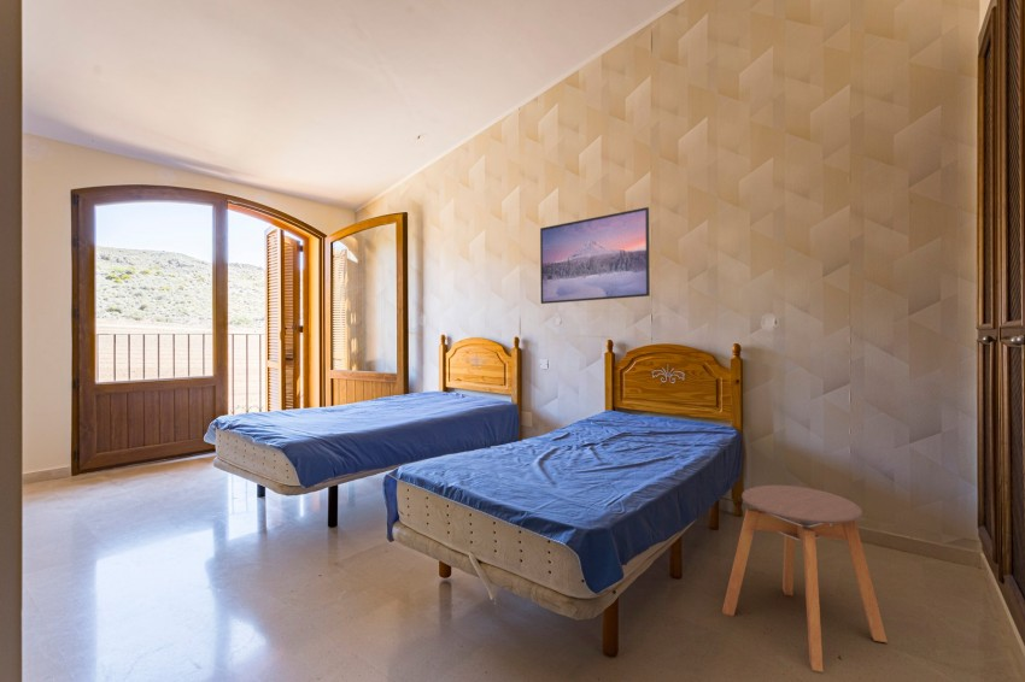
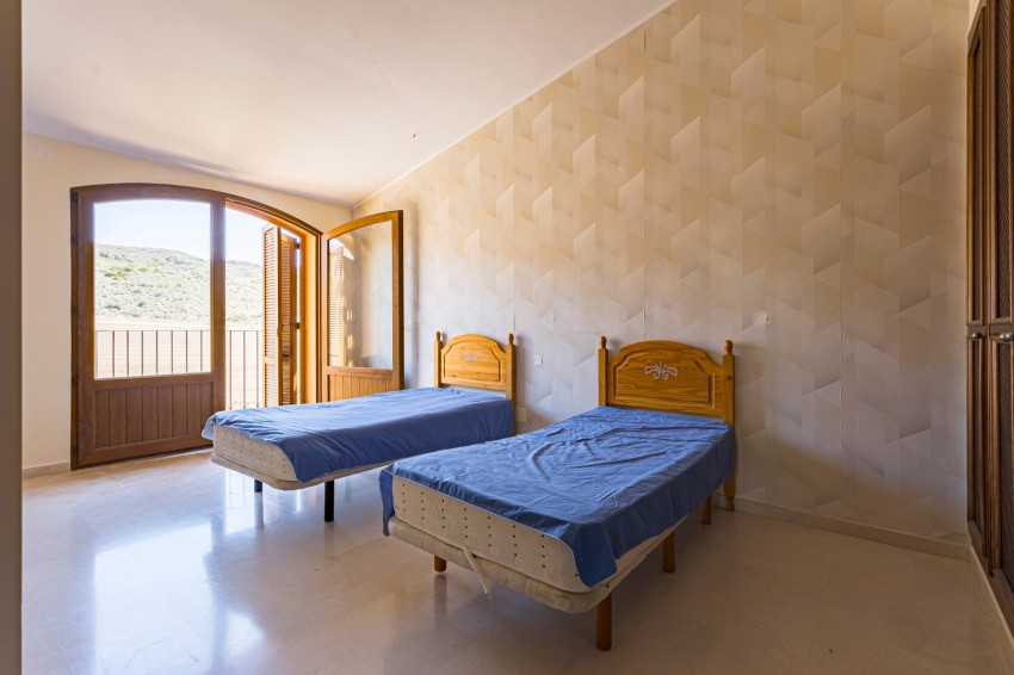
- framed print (590, 259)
- stool (804, 560)
